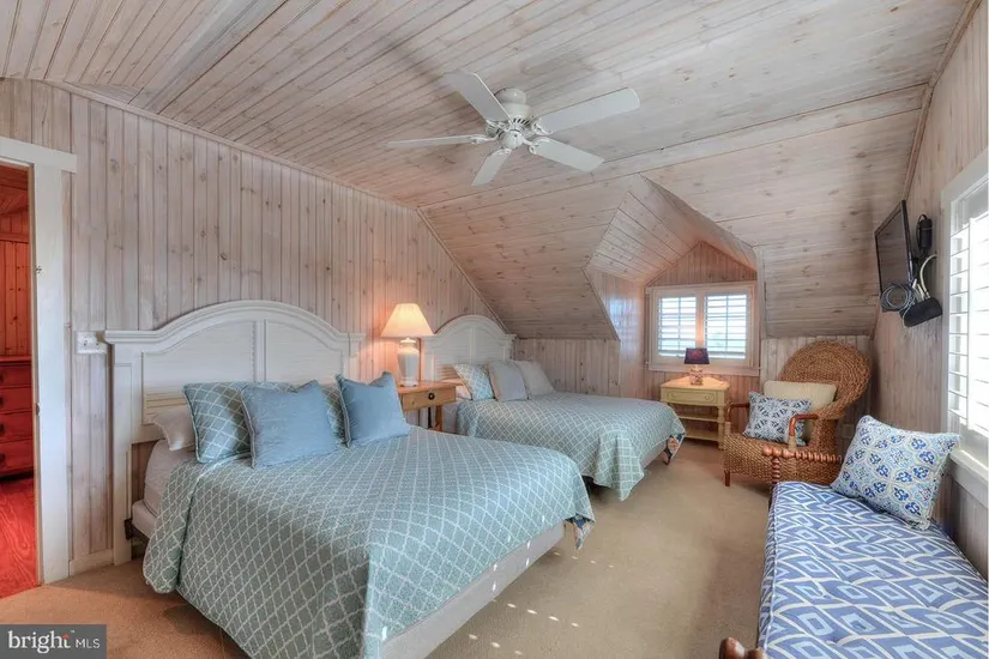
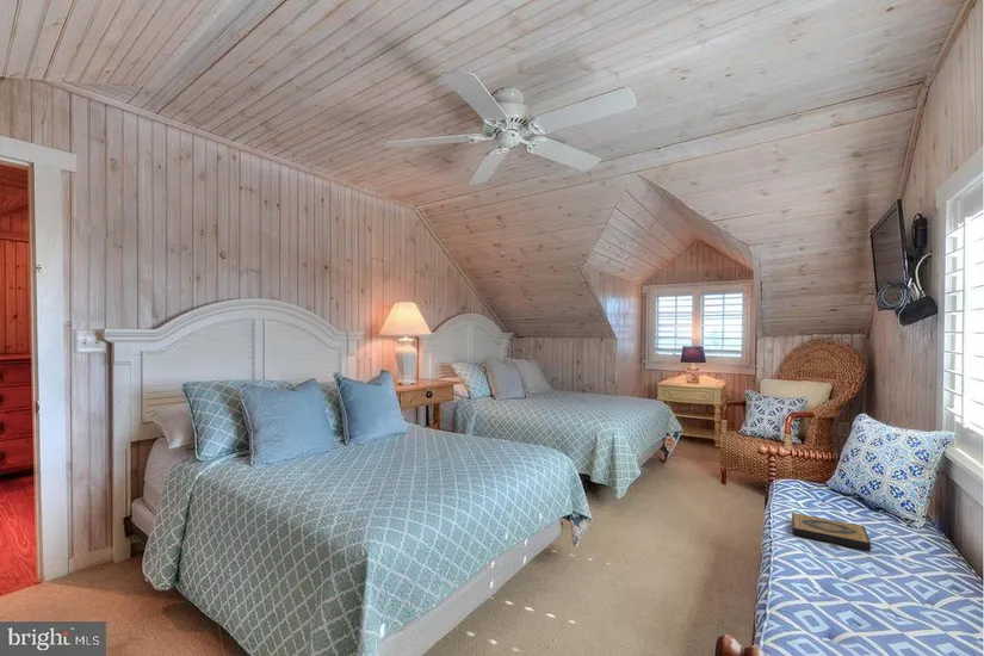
+ hardback book (828, 530)
